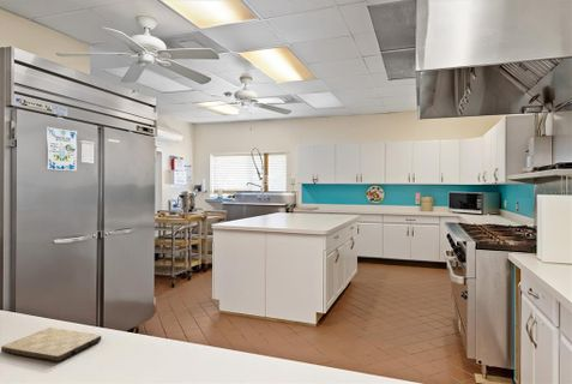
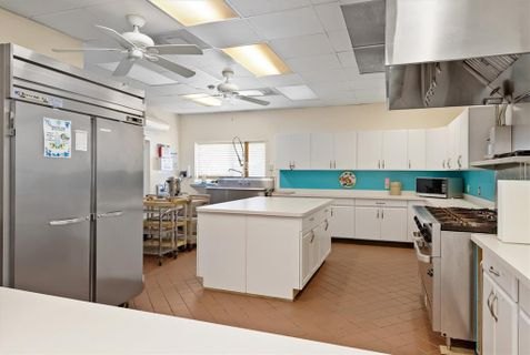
- cutting board (53, 342)
